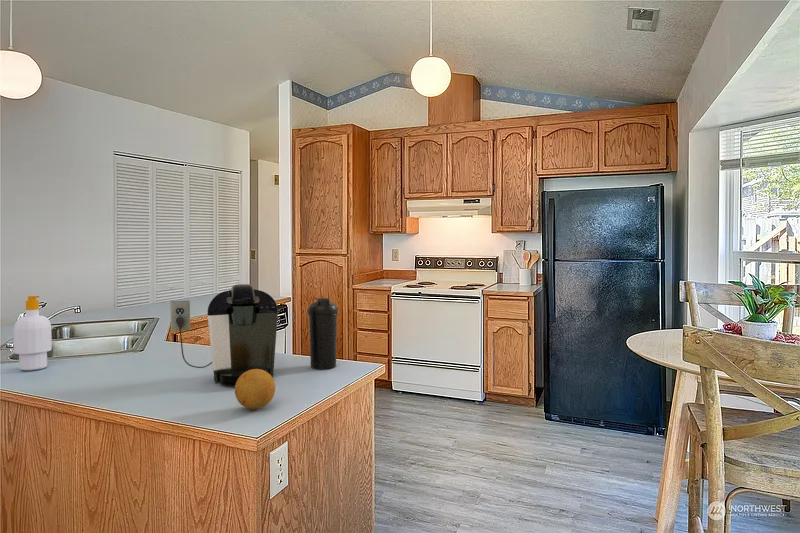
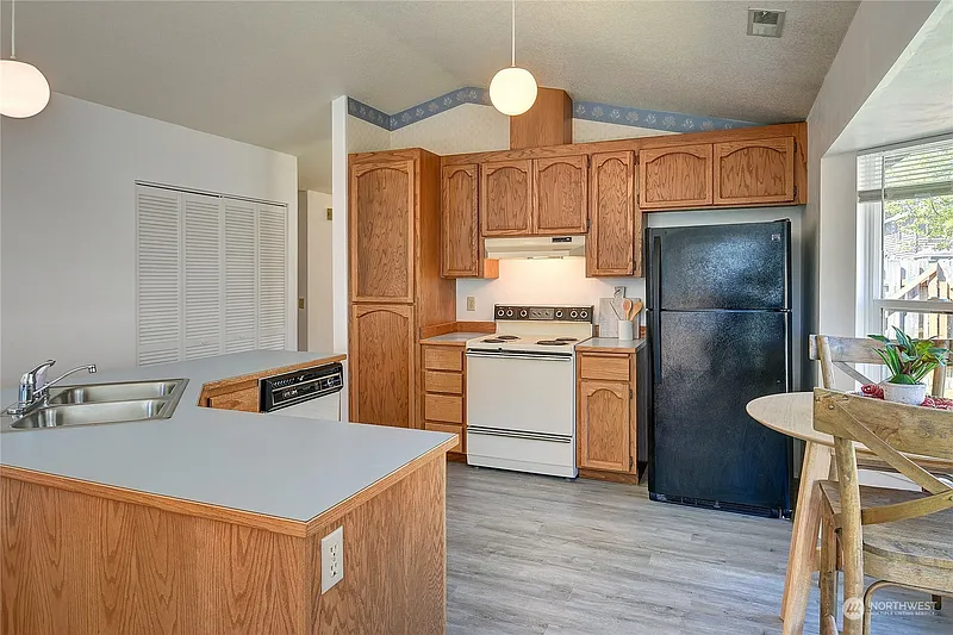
- coffee maker (223, 332)
- water bottle (323, 332)
- soap bottle (32, 332)
- fruit (255, 388)
